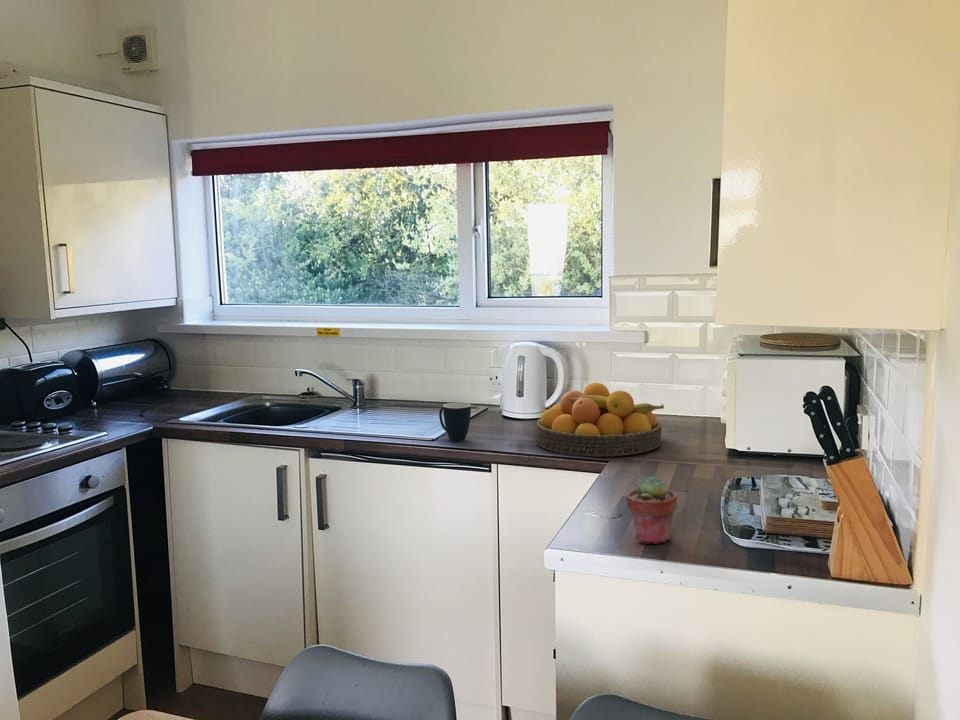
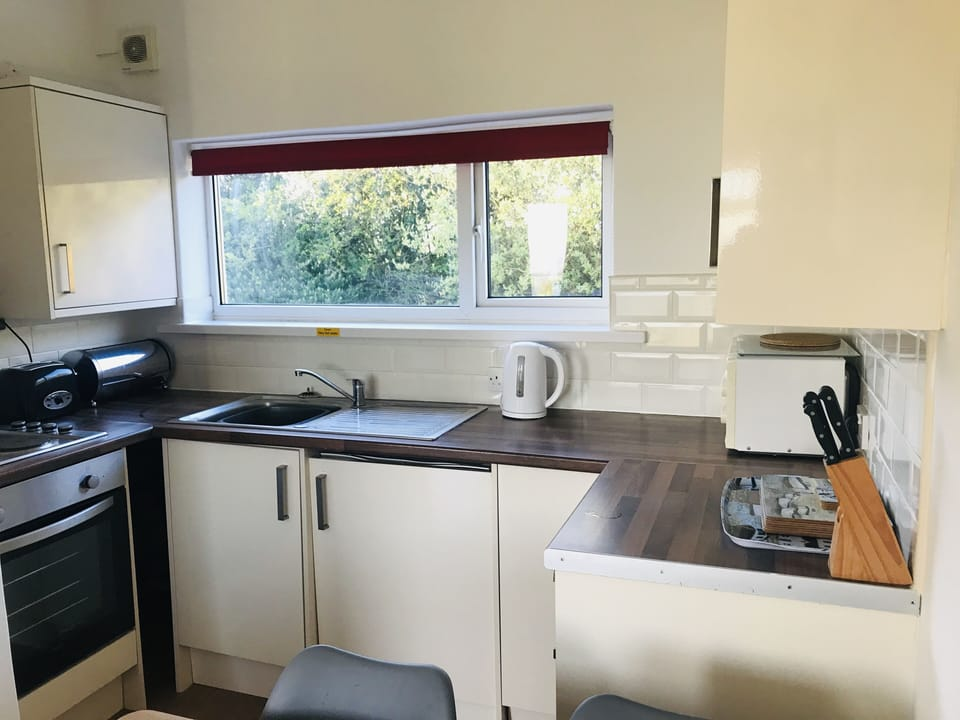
- fruit bowl (597, 415)
- mug (453, 421)
- potted succulent (651, 507)
